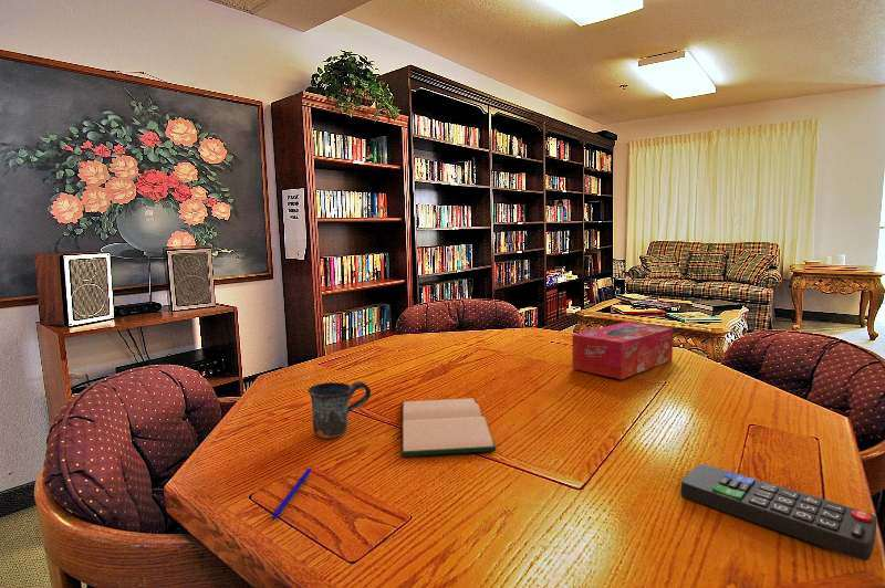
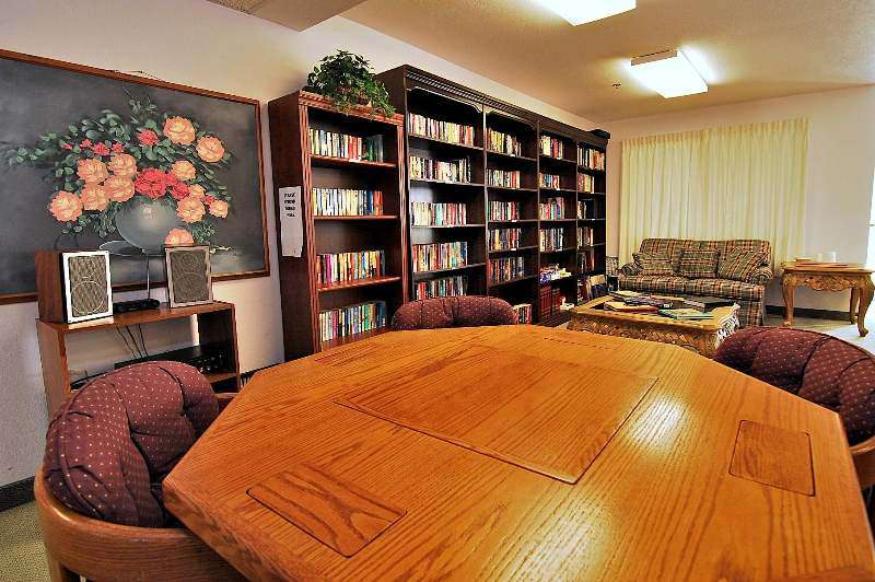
- remote control (771, 503)
- hardback book (442, 419)
- mug (339, 409)
- pen (292, 492)
- tissue box (623, 347)
